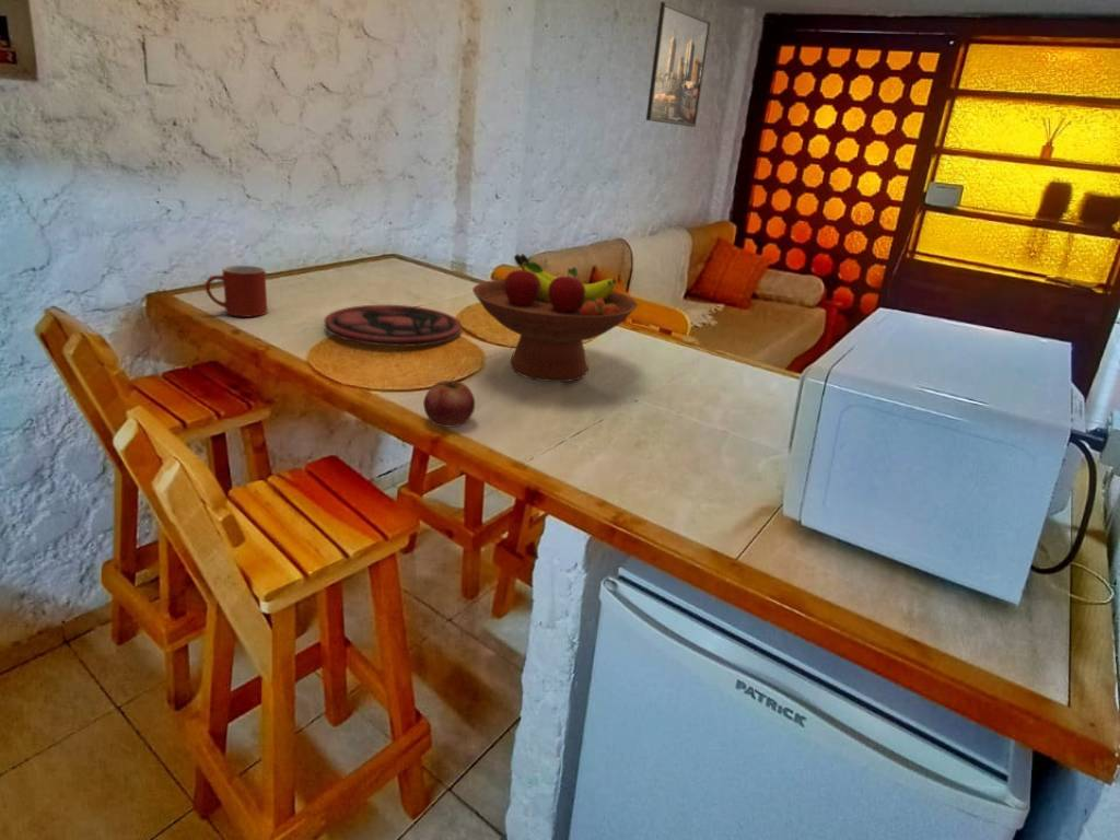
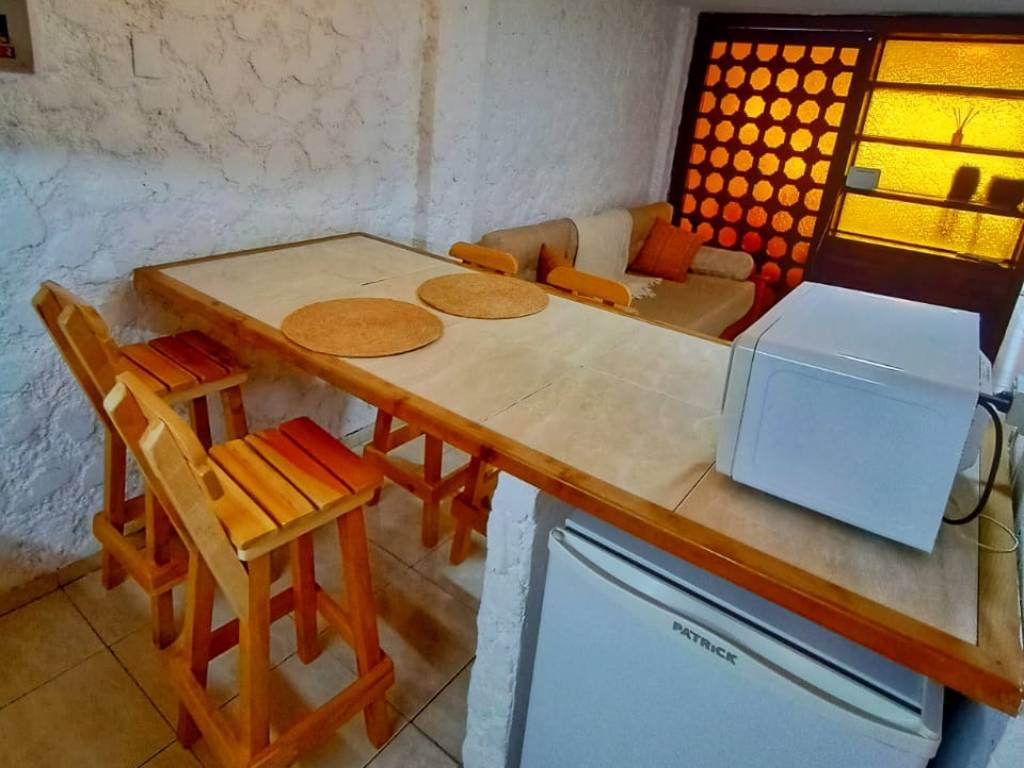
- fruit bowl (552, 318)
- apple (450, 398)
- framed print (679, 69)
- plate (394, 323)
- mug (236, 291)
